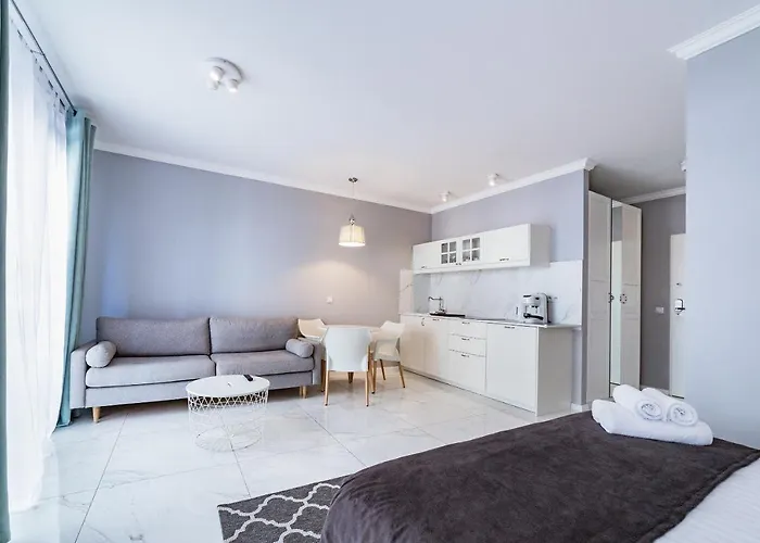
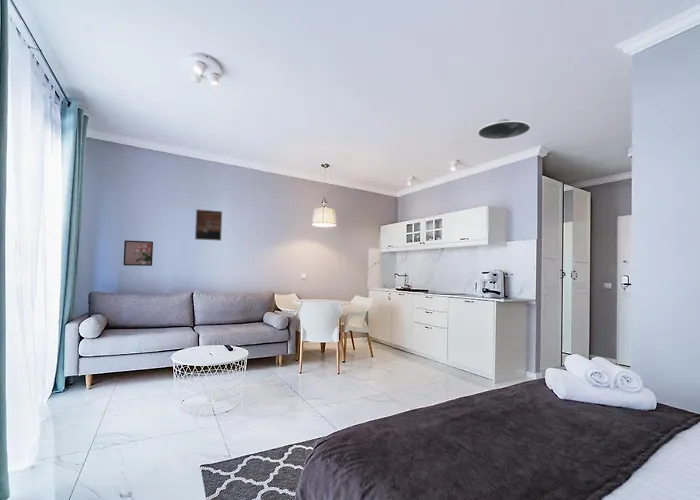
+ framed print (138, 253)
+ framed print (208, 225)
+ ceiling light (503, 129)
